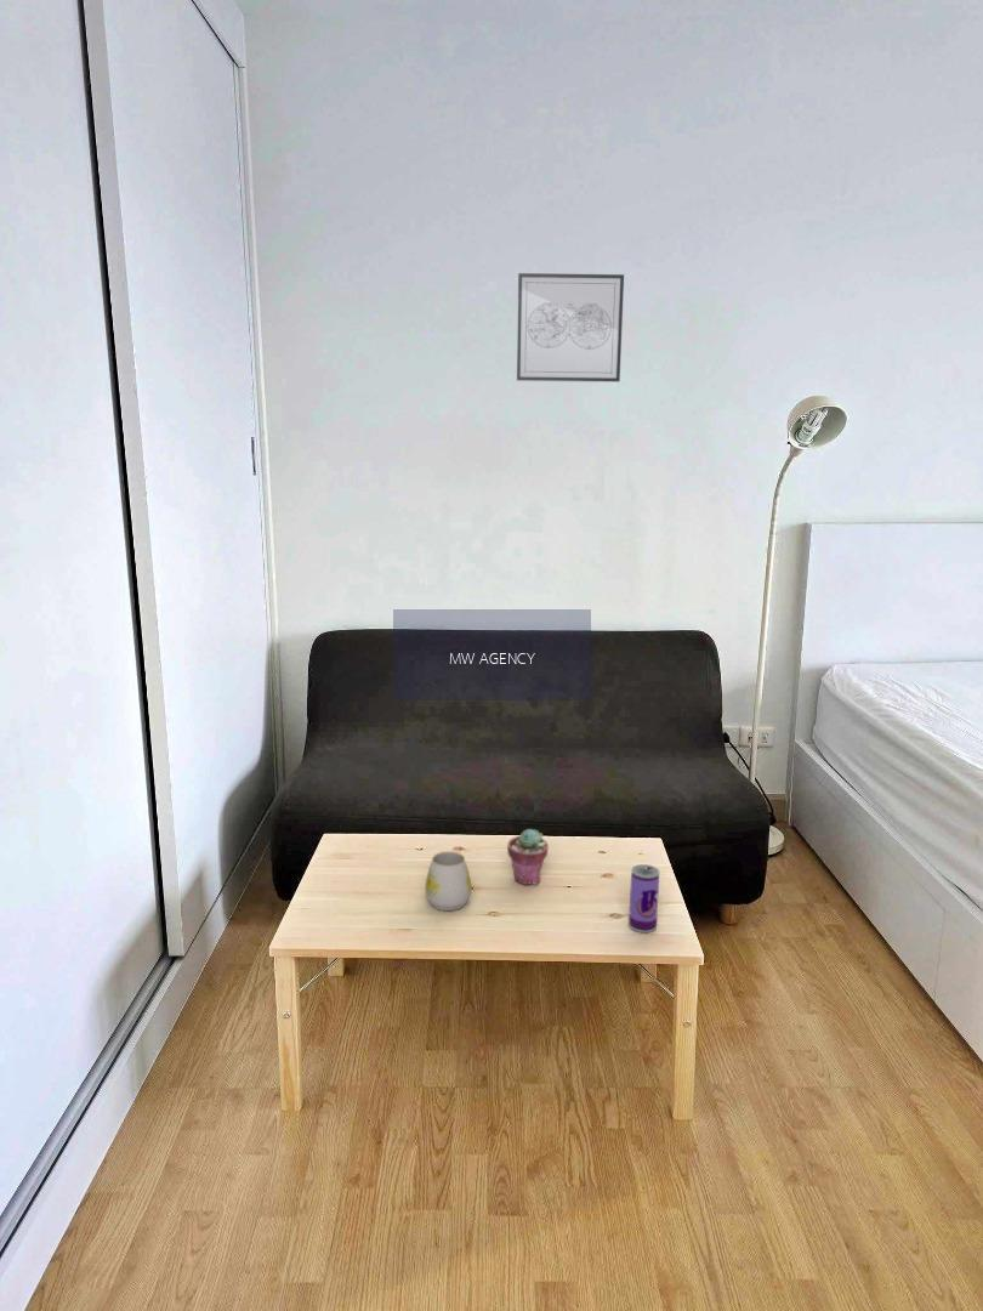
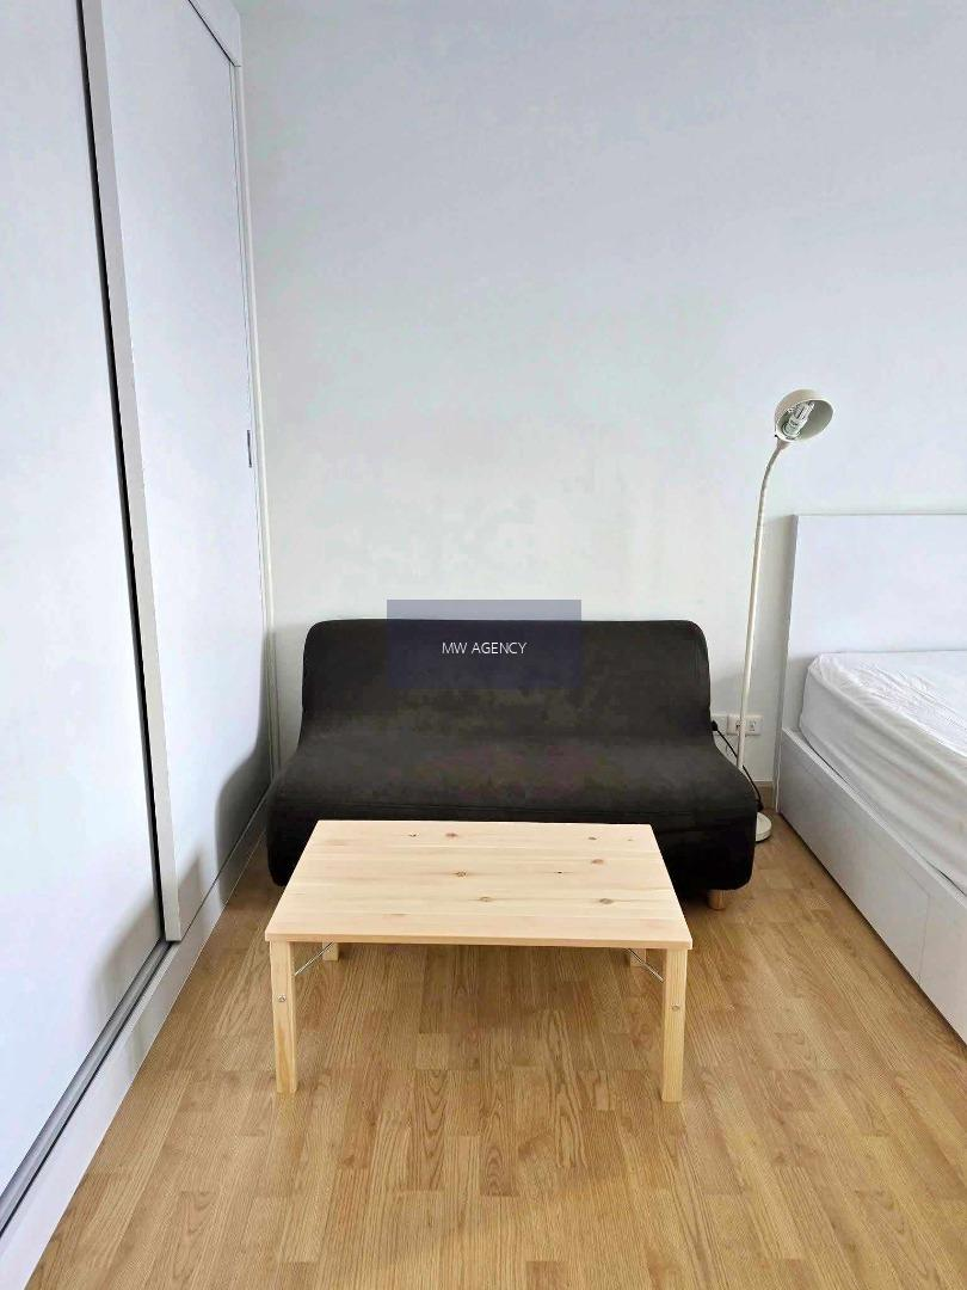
- potted succulent (527, 853)
- mug (447, 876)
- wall art (569, 328)
- beverage can (643, 897)
